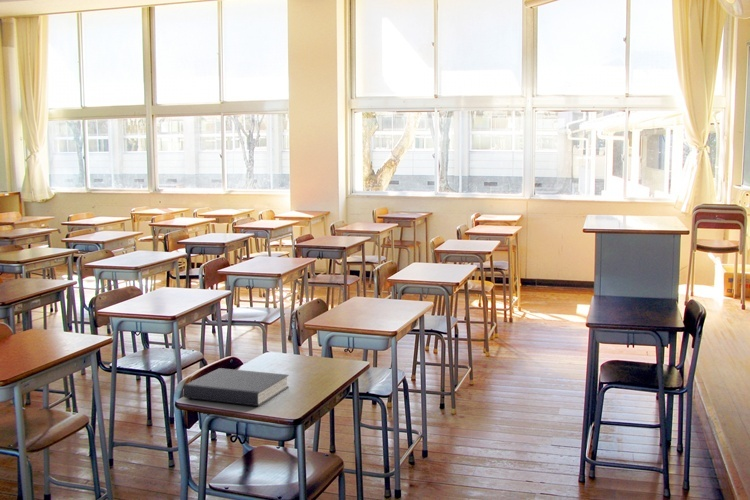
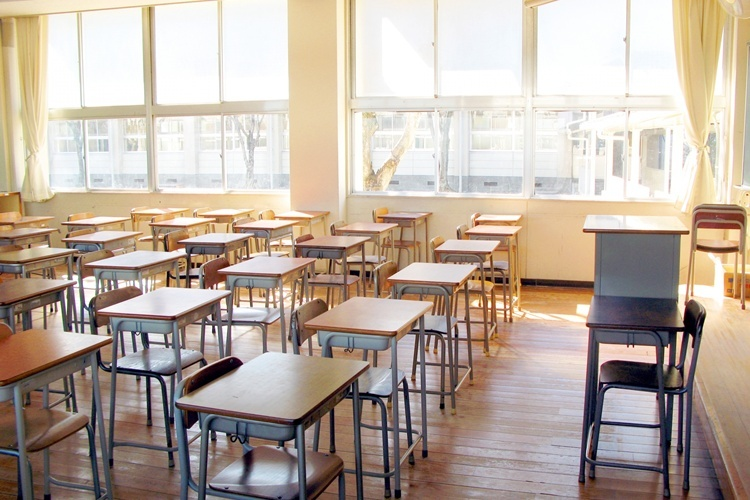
- book (237, 386)
